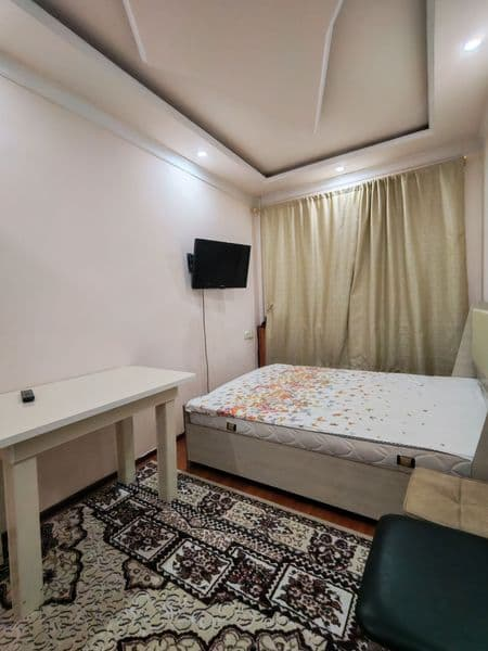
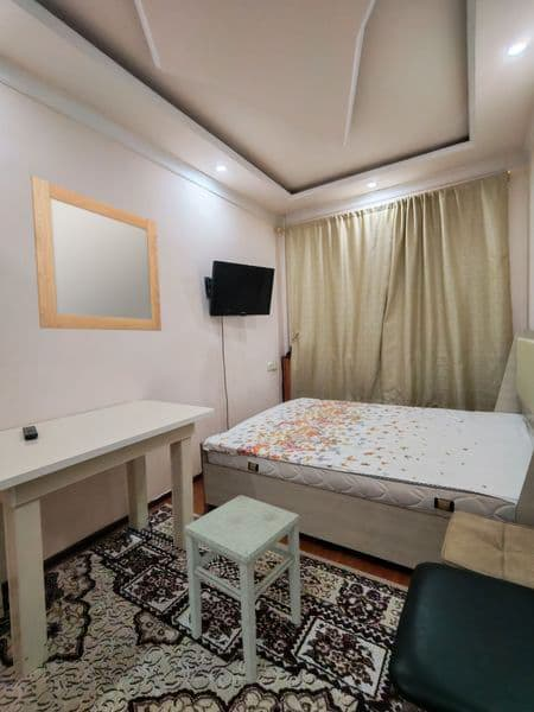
+ home mirror (107, 266)
+ stool (244, 574)
